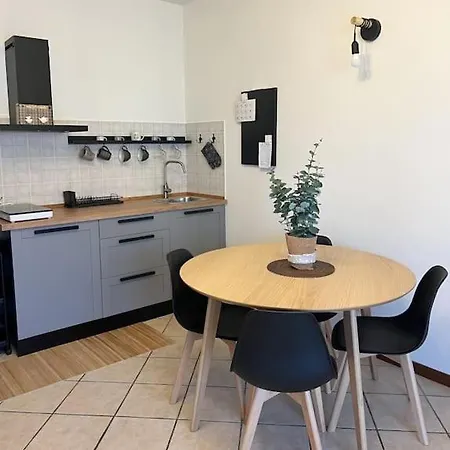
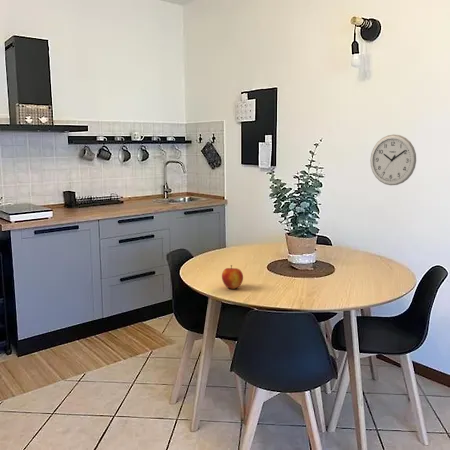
+ wall clock (391, 160)
+ apple (232, 276)
